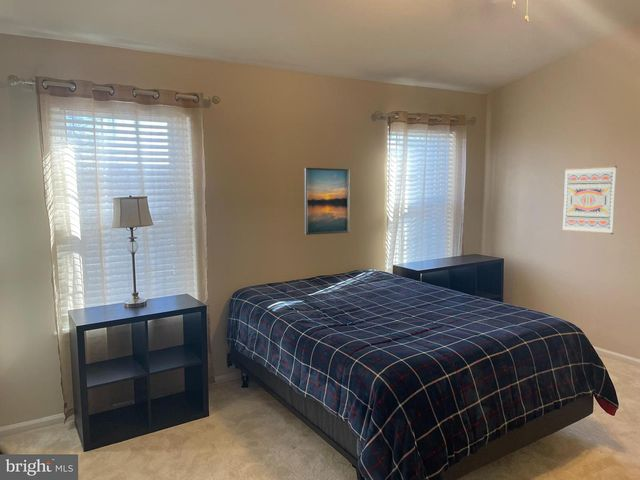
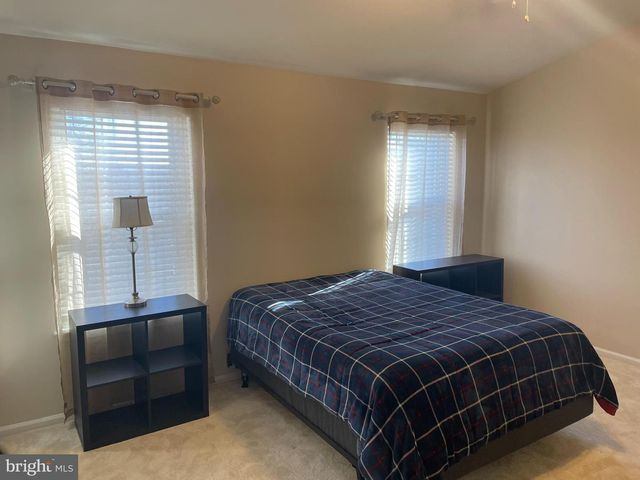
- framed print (327, 201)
- wall art (588, 200)
